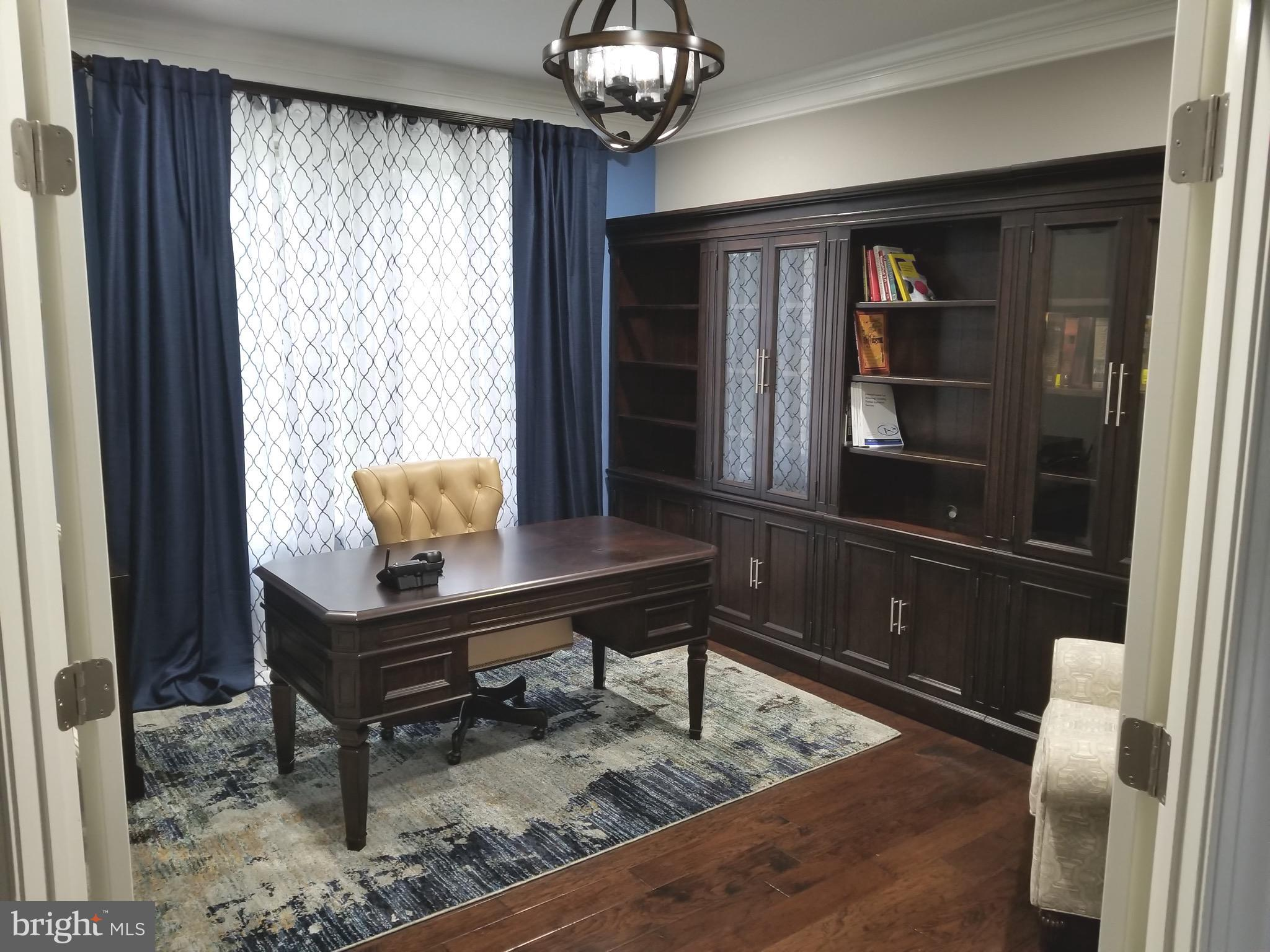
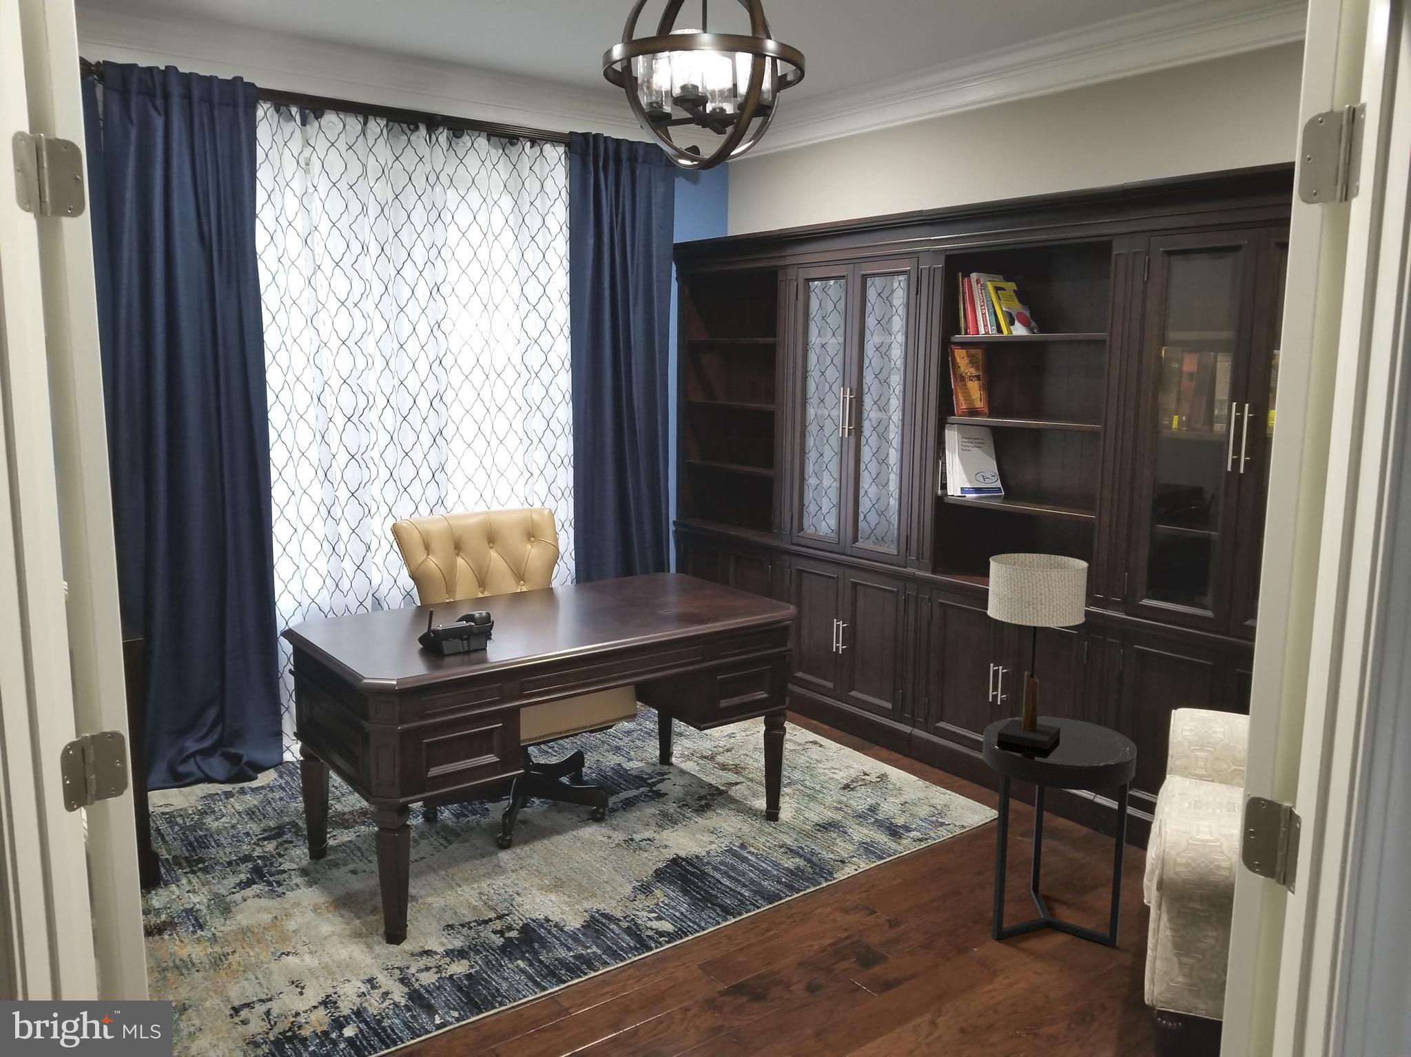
+ table lamp (1033, 650)
+ side table (1042, 833)
